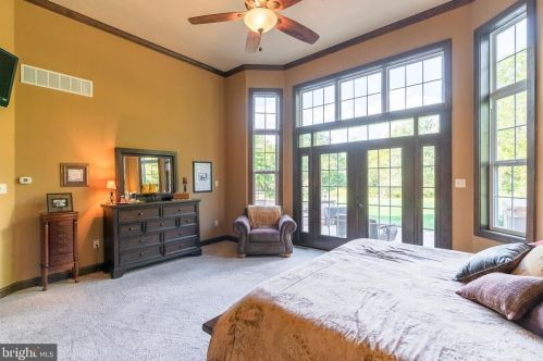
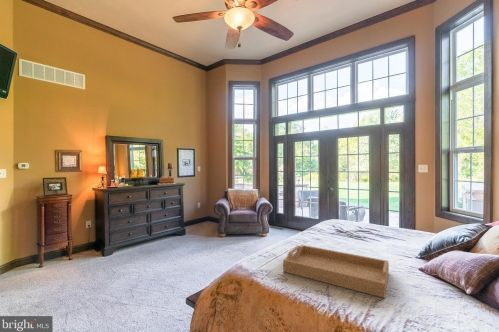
+ serving tray (335, 264)
